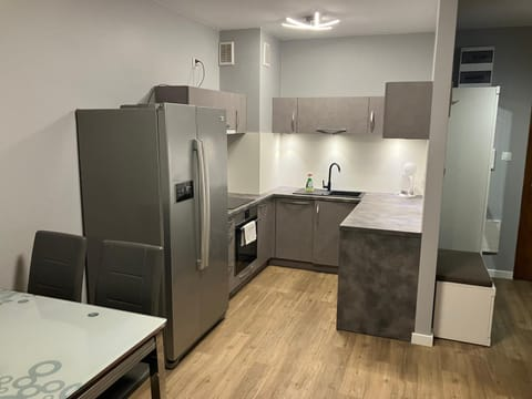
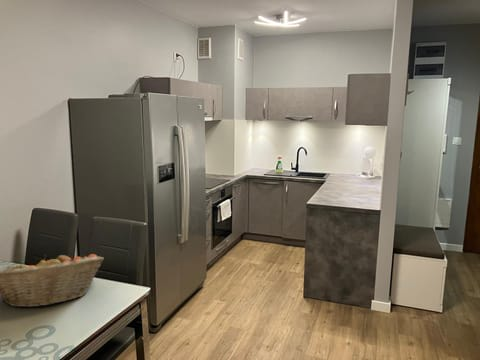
+ fruit basket (47, 274)
